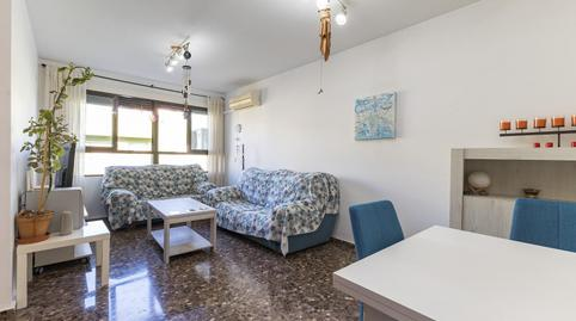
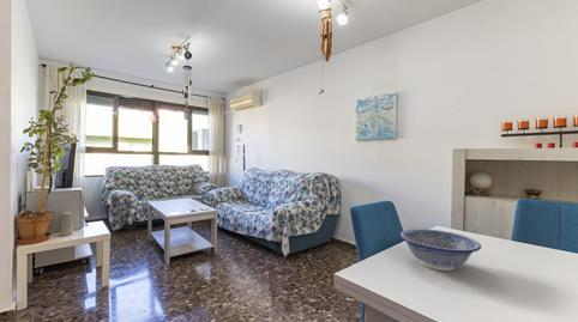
+ decorative bowl (436, 251)
